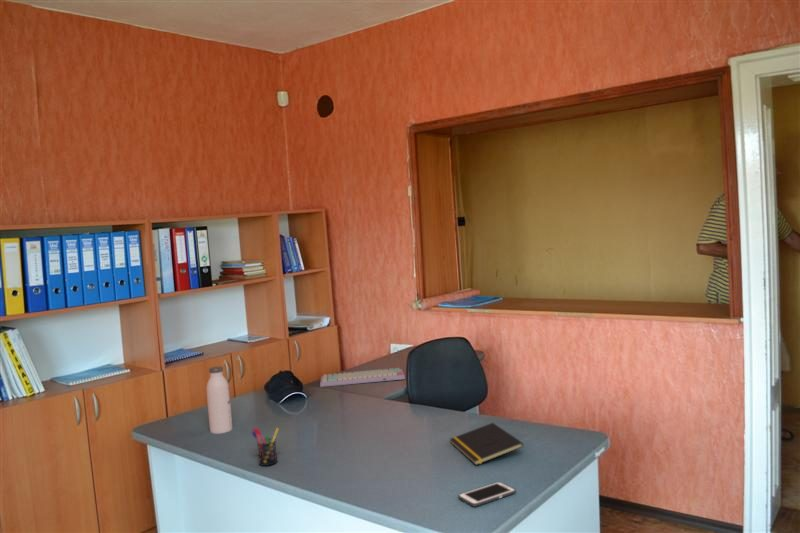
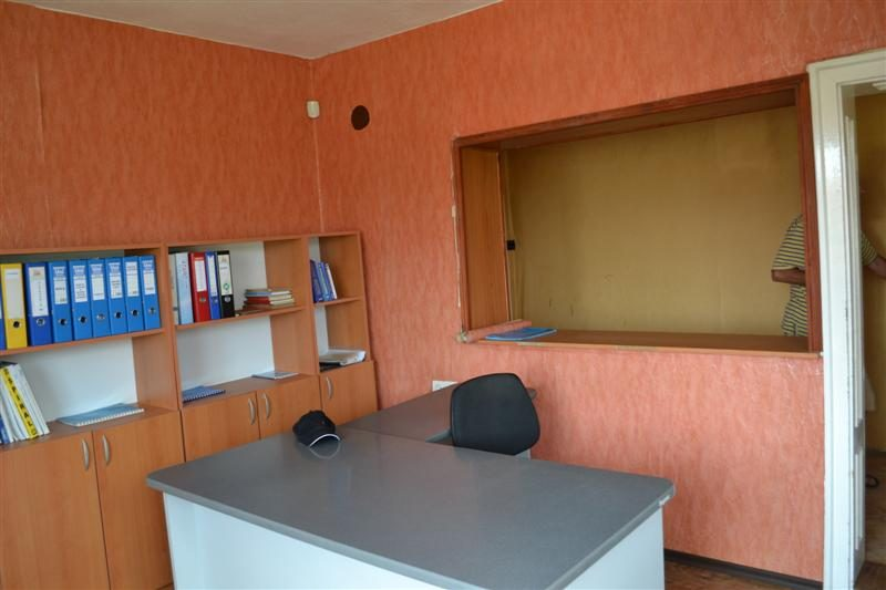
- keyboard (362, 376)
- notepad (484, 442)
- cell phone (487, 493)
- water bottle (218, 399)
- pen holder (265, 444)
